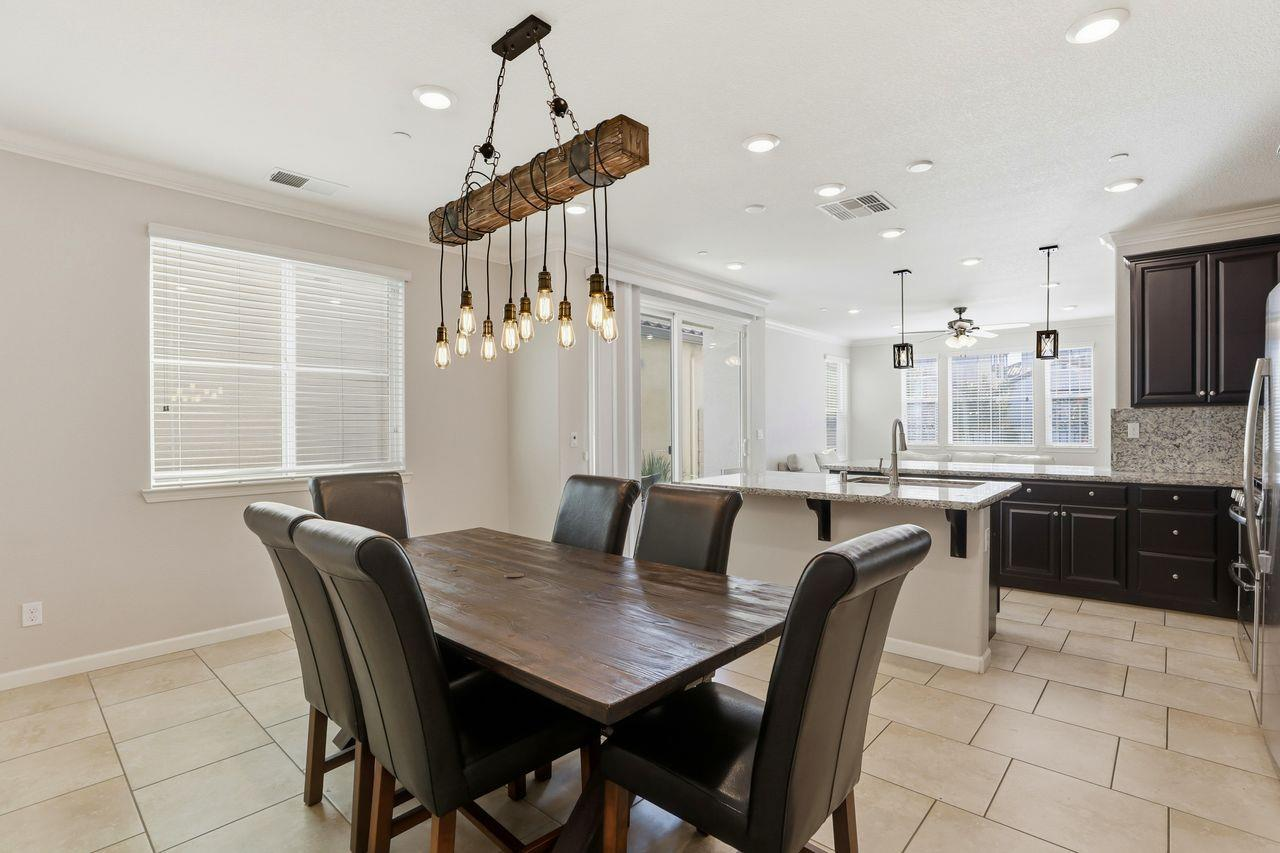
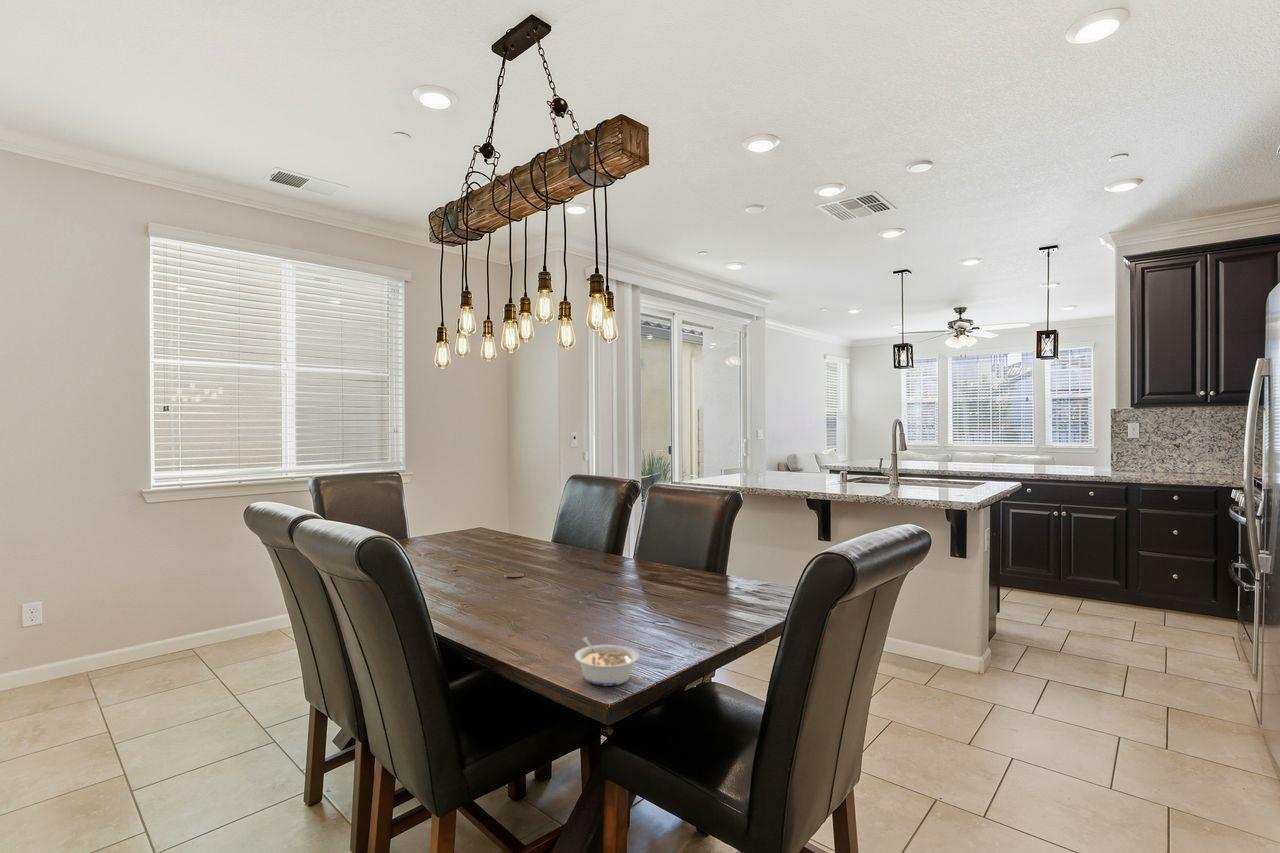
+ legume (604, 663)
